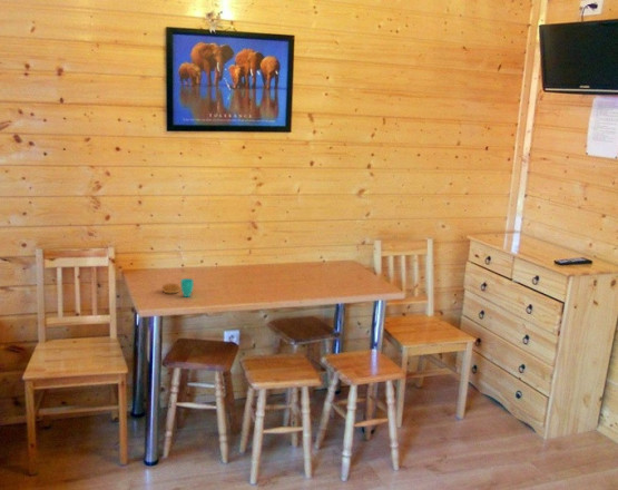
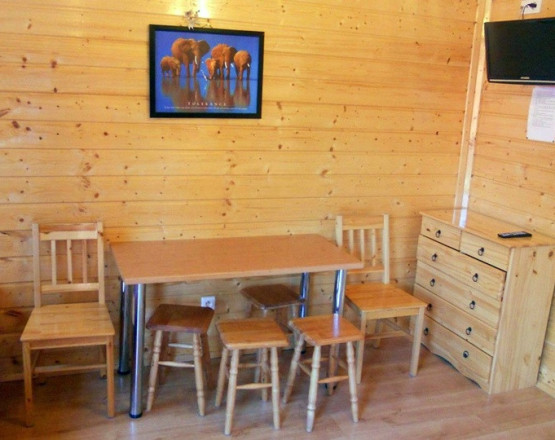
- cup (177, 286)
